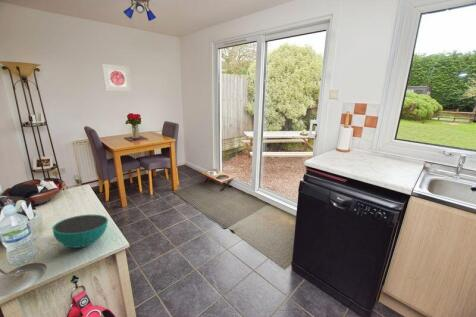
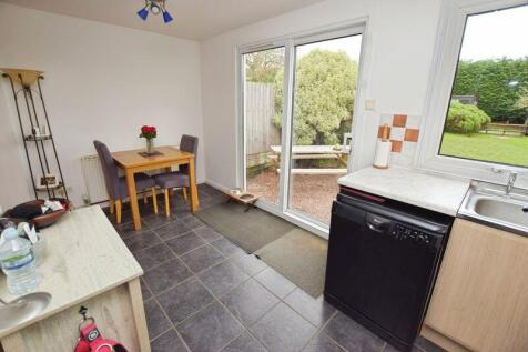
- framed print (117, 78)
- bowl (83, 231)
